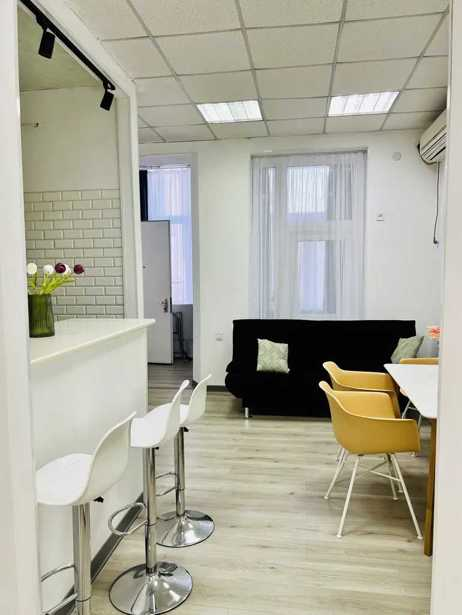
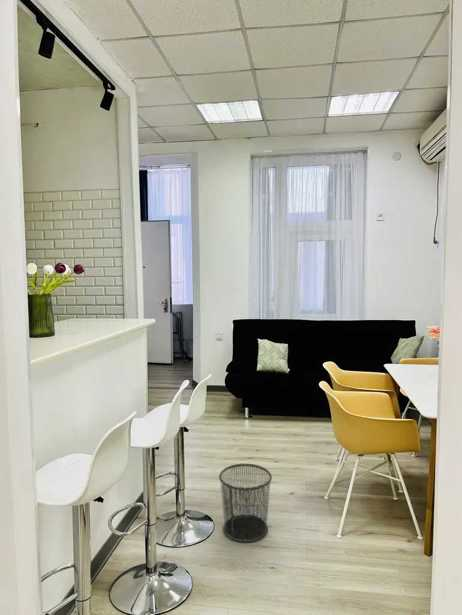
+ waste bin (245, 501)
